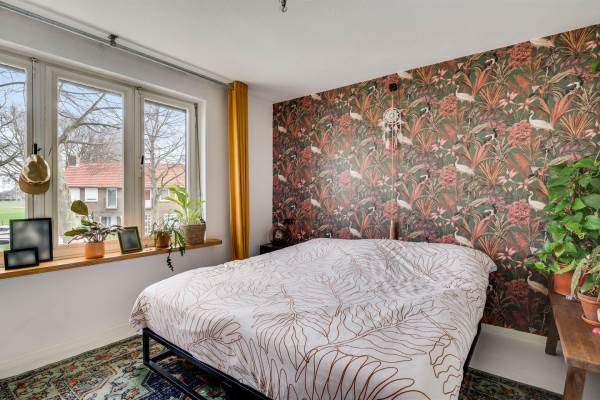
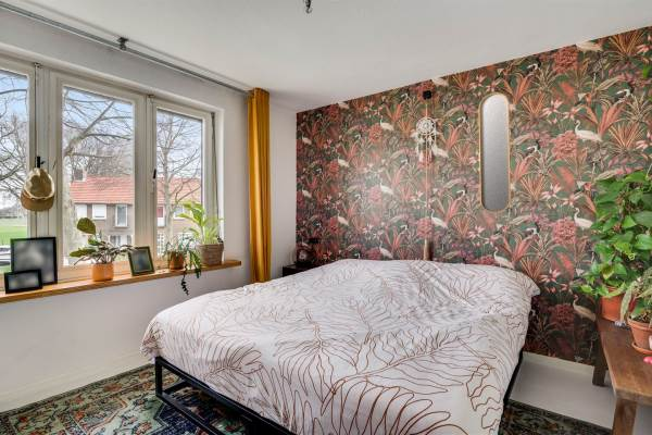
+ home mirror (494, 152)
